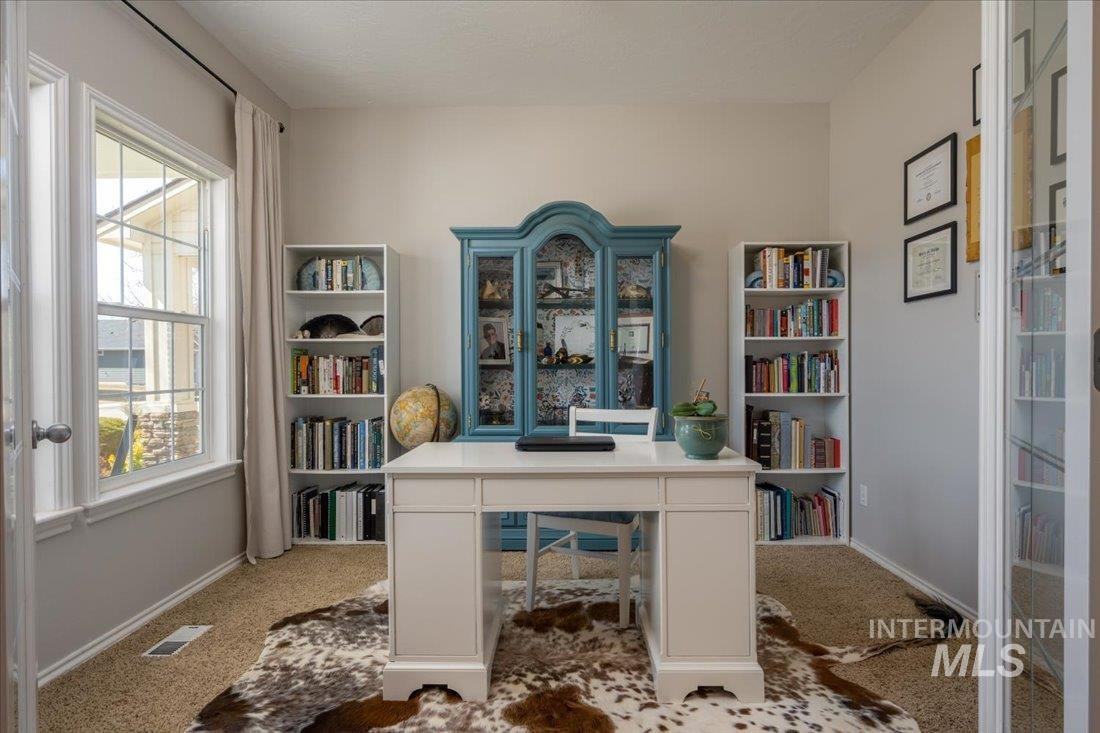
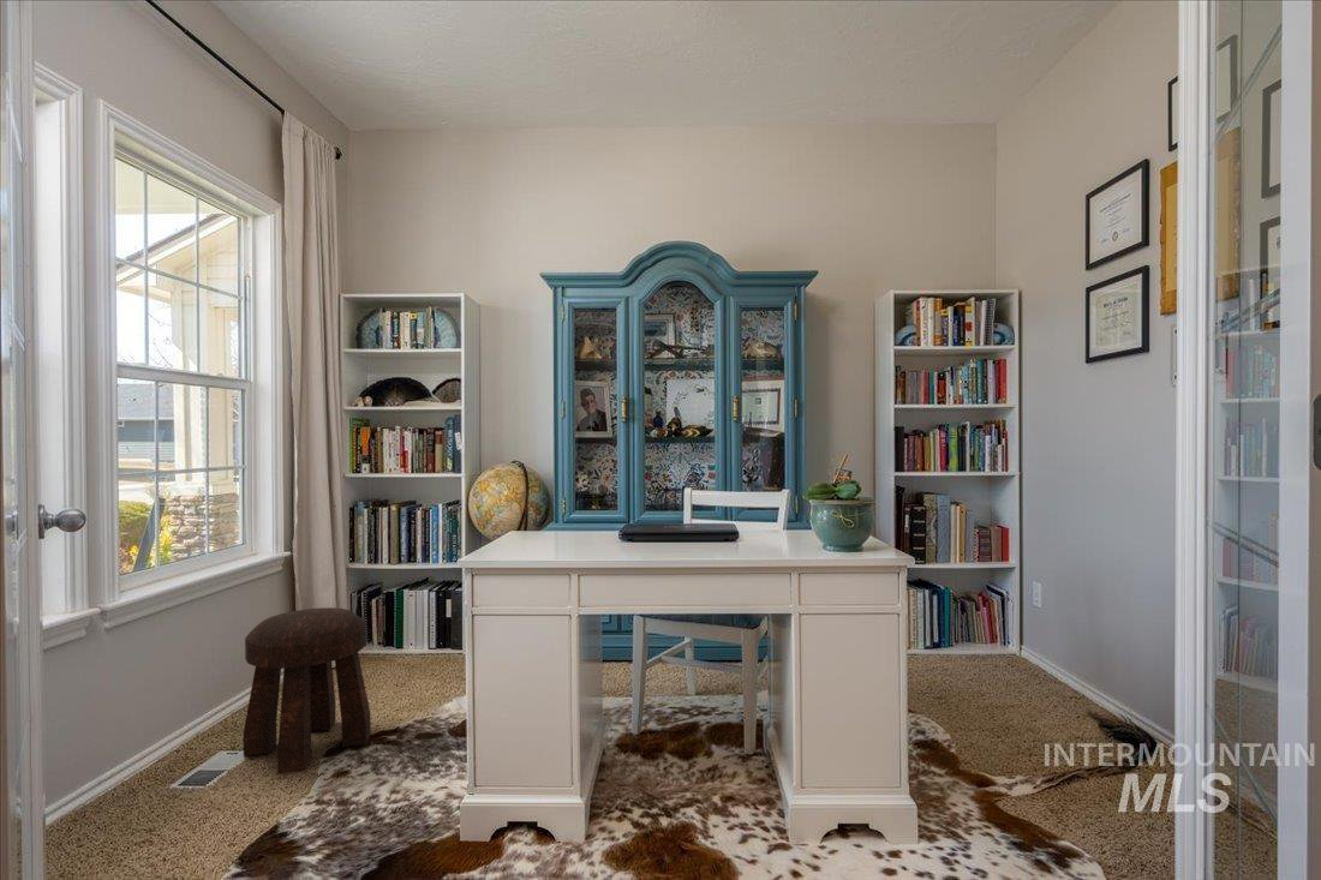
+ stool (307, 680)
